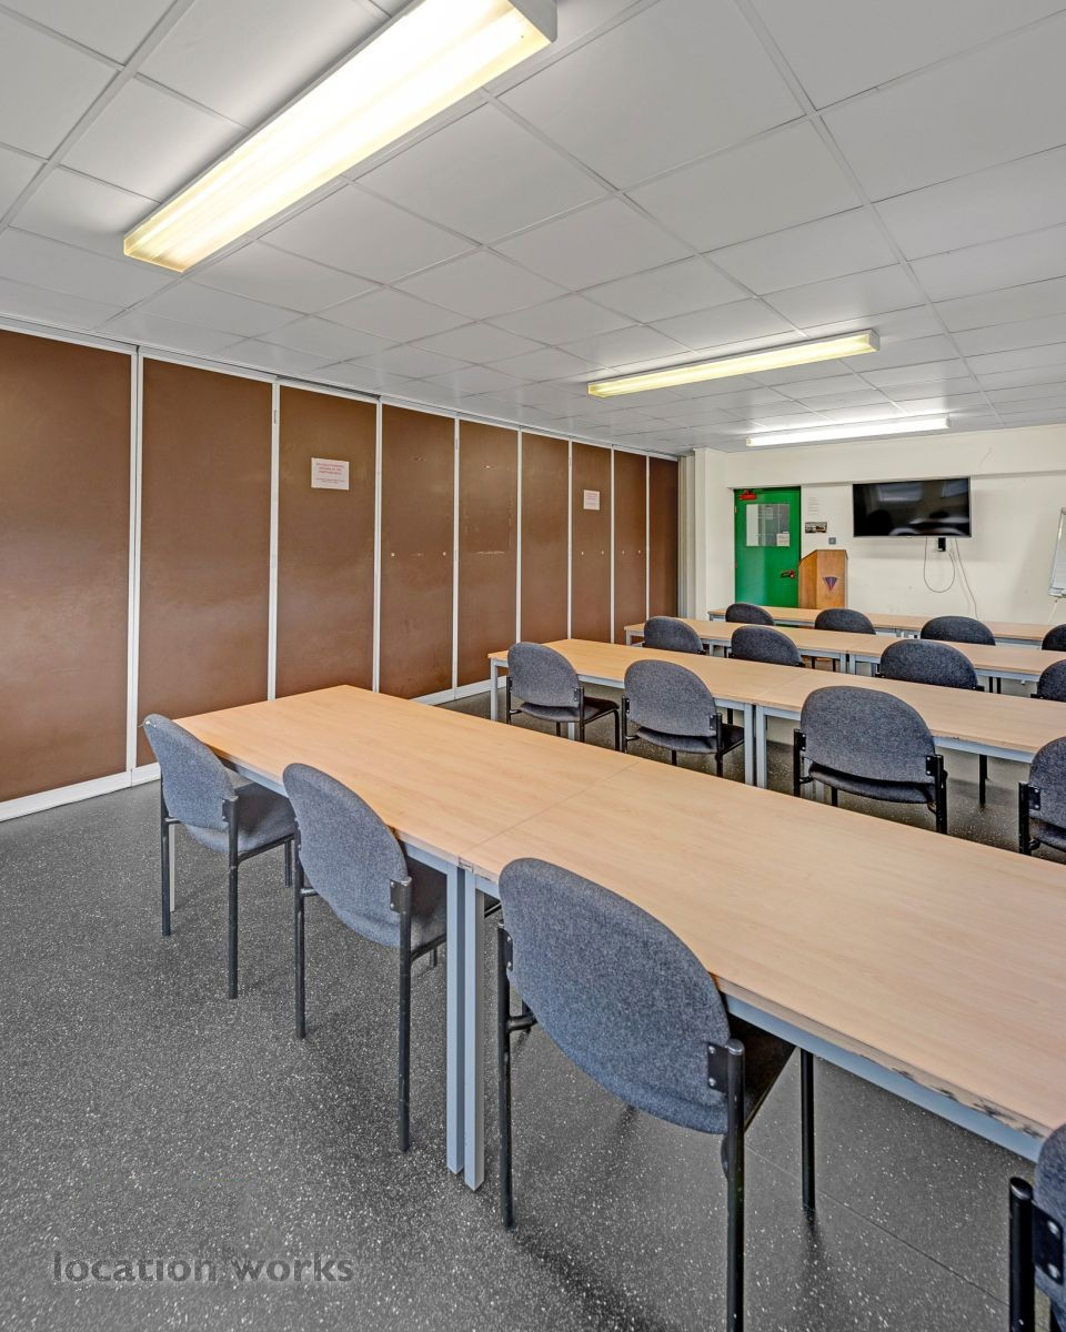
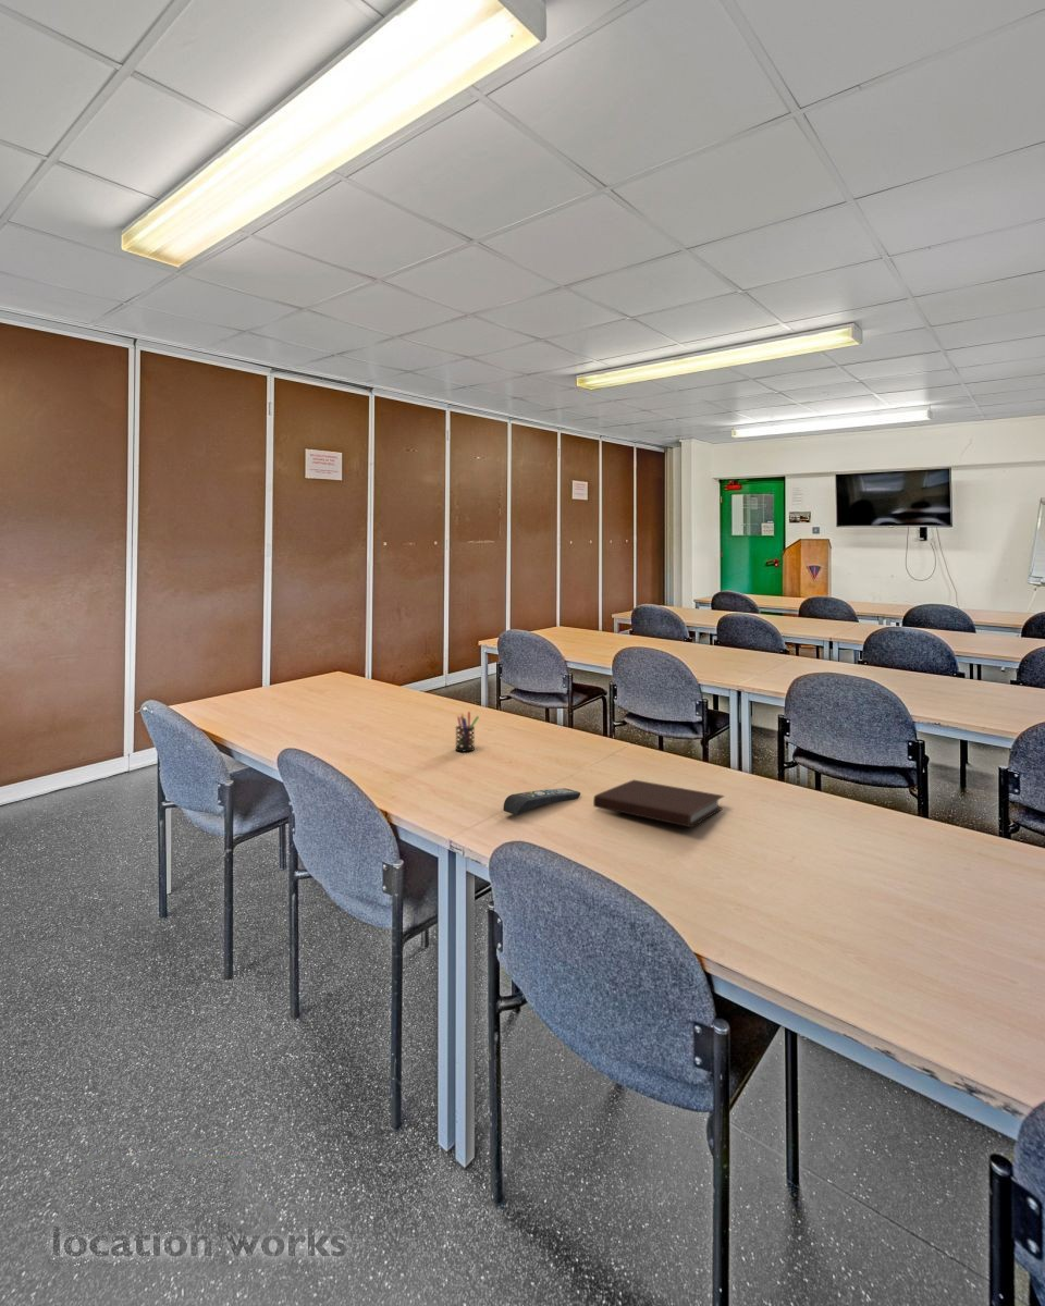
+ remote control (542, 798)
+ notebook (659, 801)
+ pen holder (467, 729)
